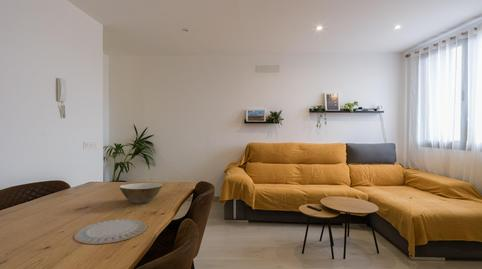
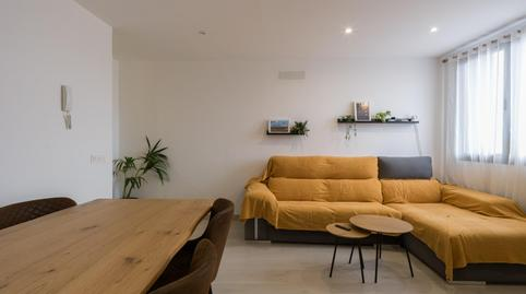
- bowl (141, 192)
- chinaware (112, 228)
